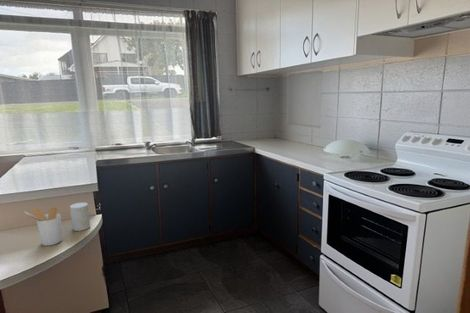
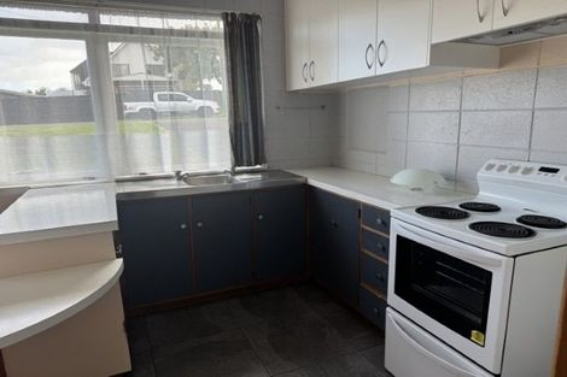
- utensil holder (43, 225)
- cup (80, 216)
